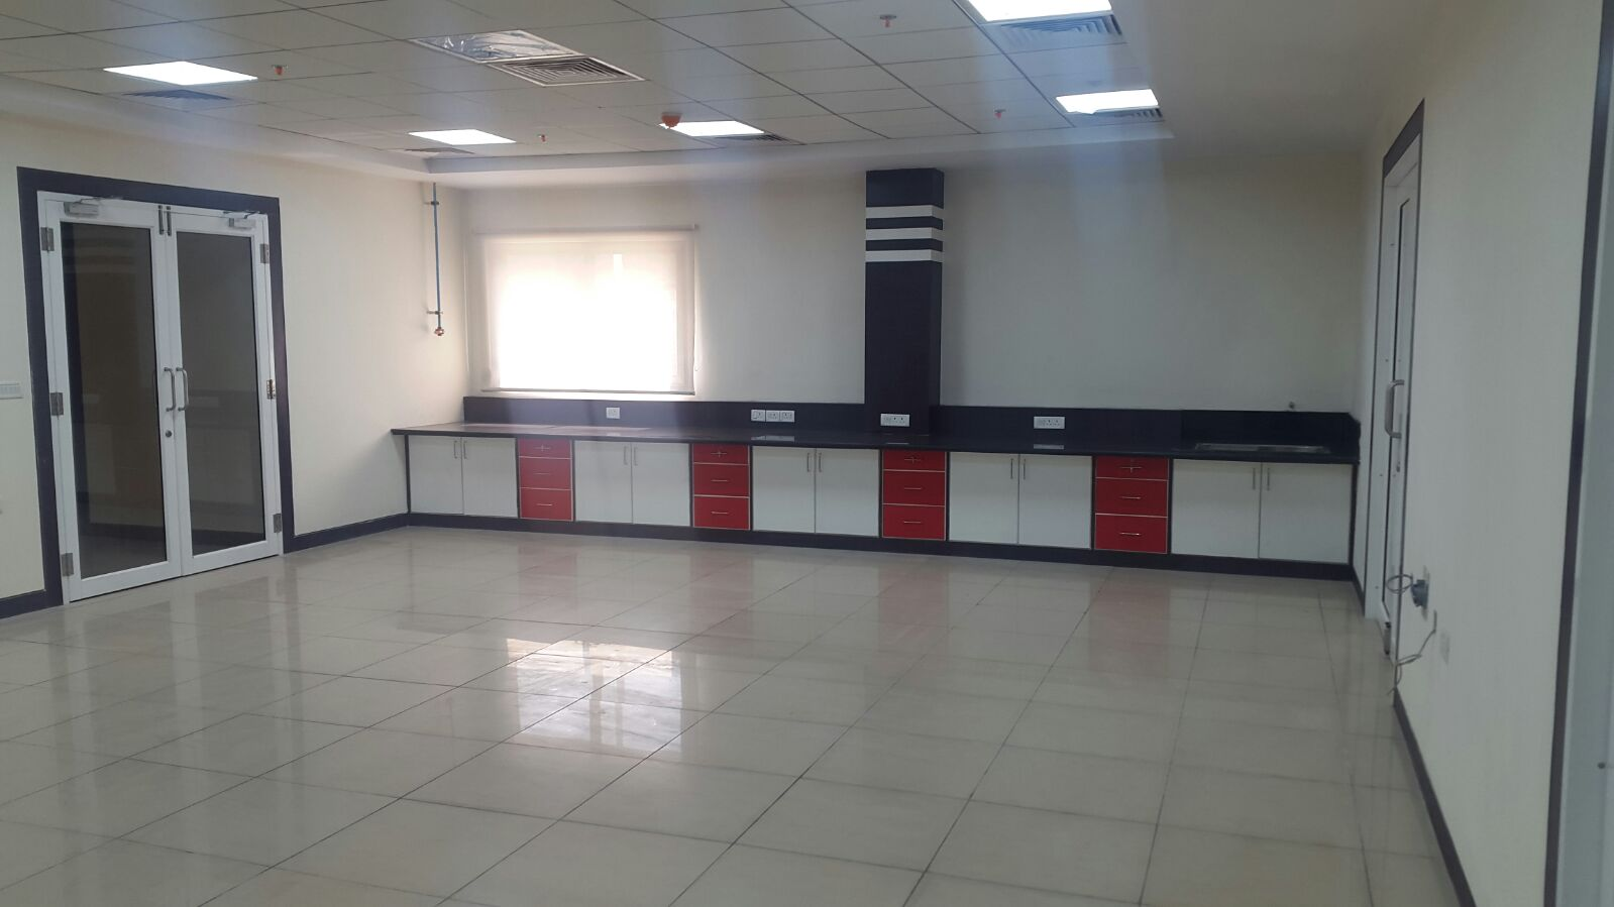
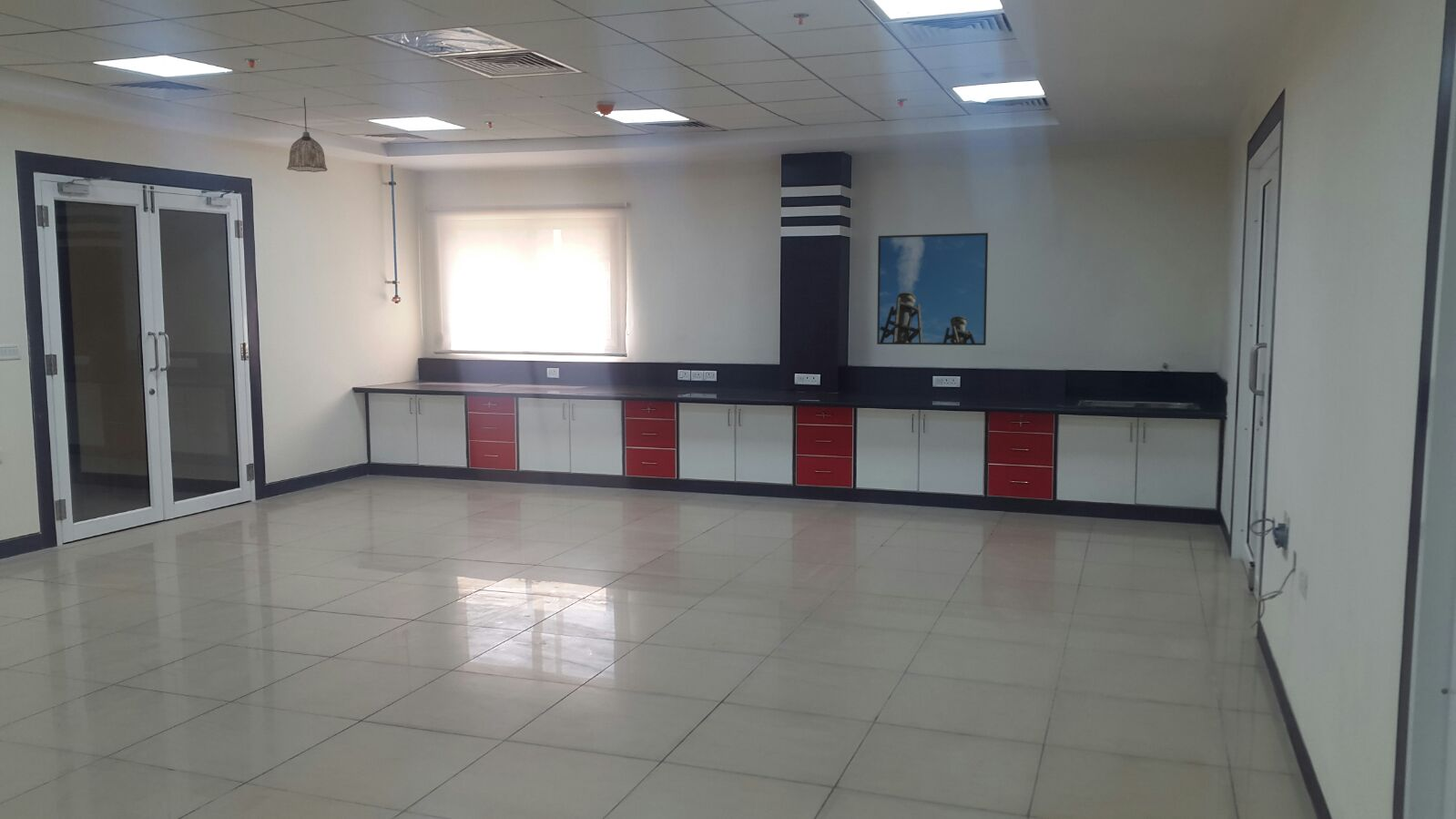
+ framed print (931, 290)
+ pendant lamp (306, 133)
